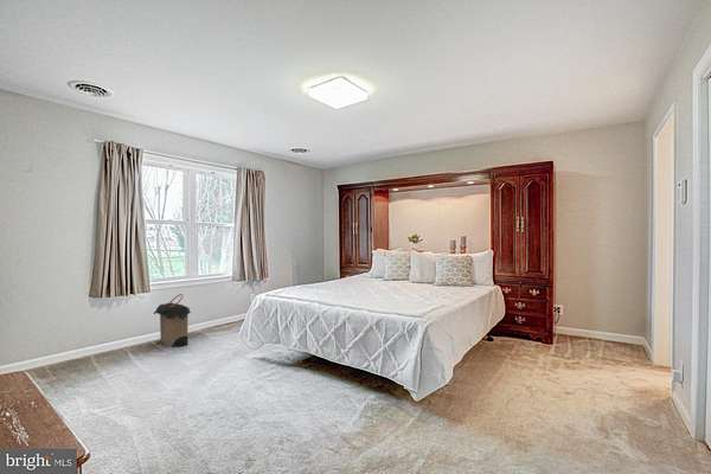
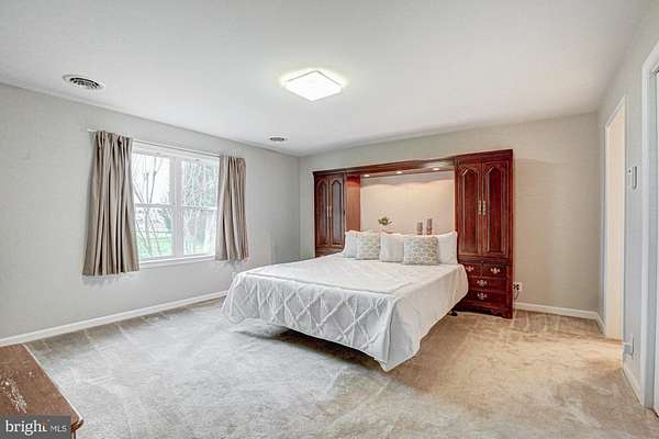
- laundry hamper (172, 319)
